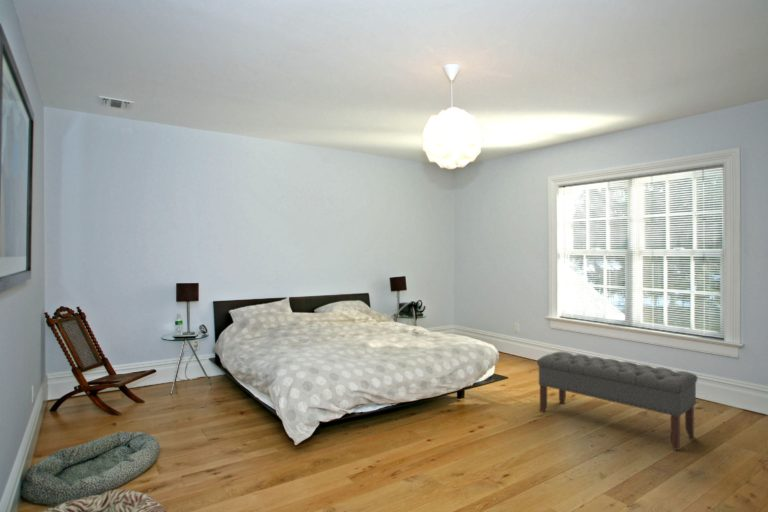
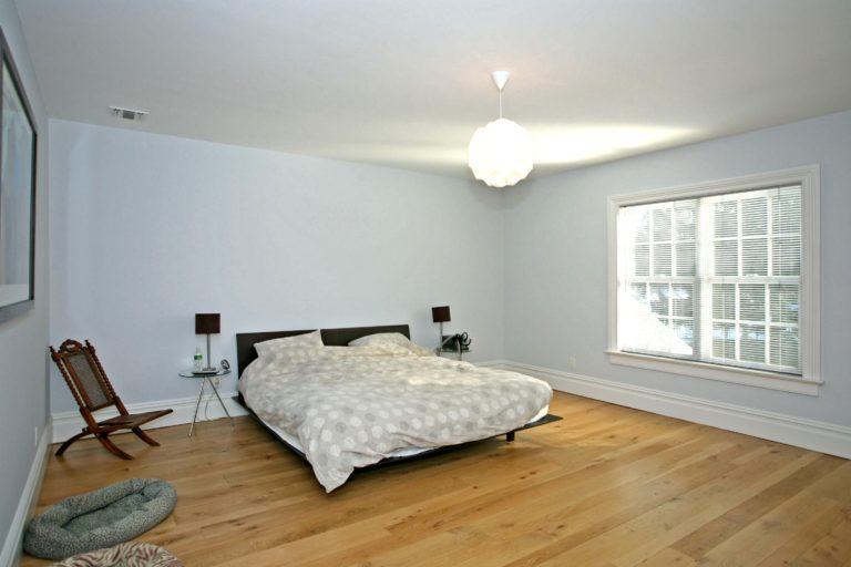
- bench (611, 393)
